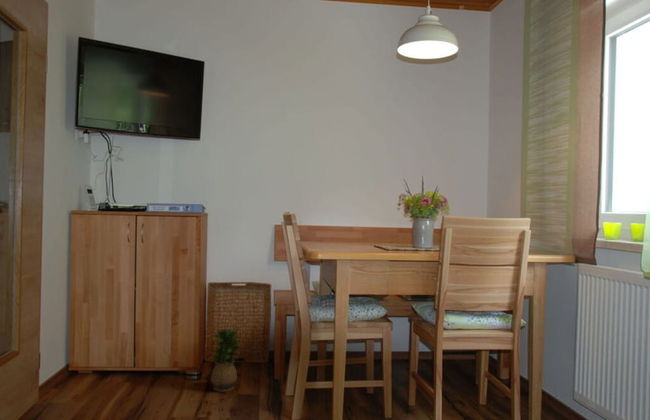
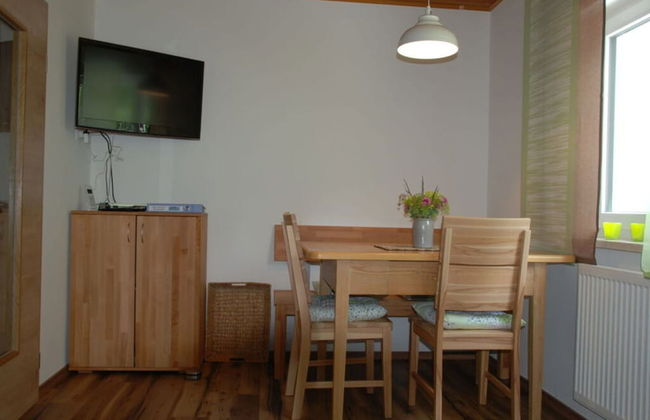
- potted plant (228, 357)
